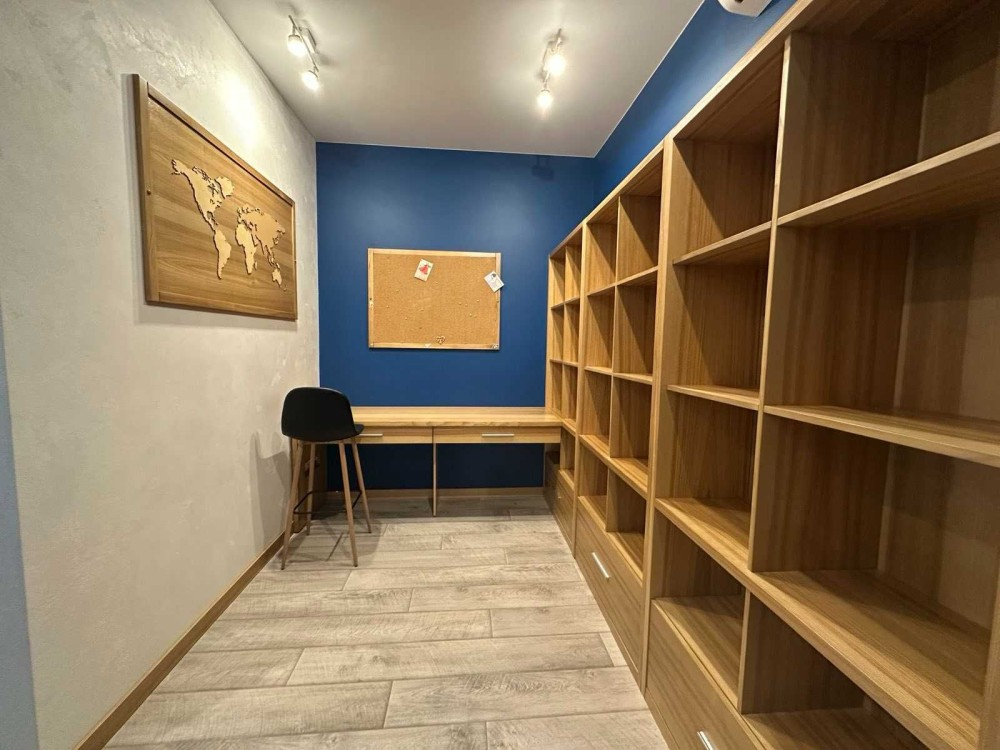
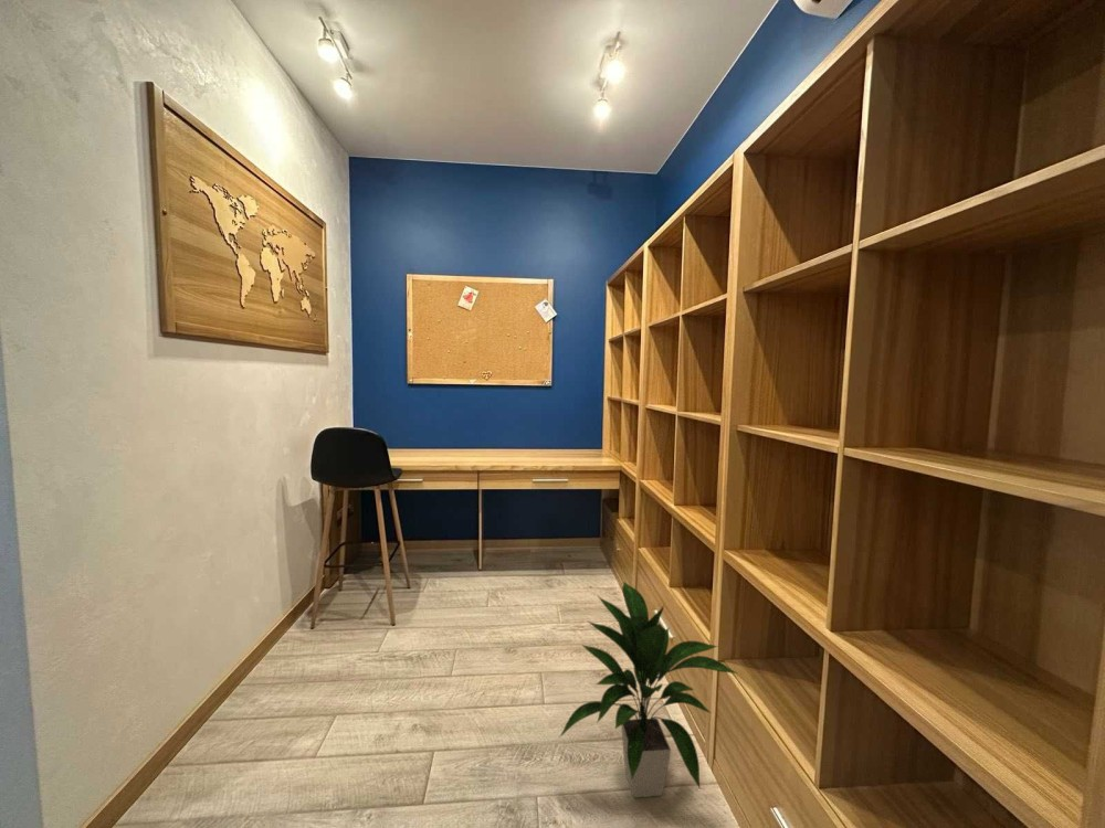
+ indoor plant (640, 688)
